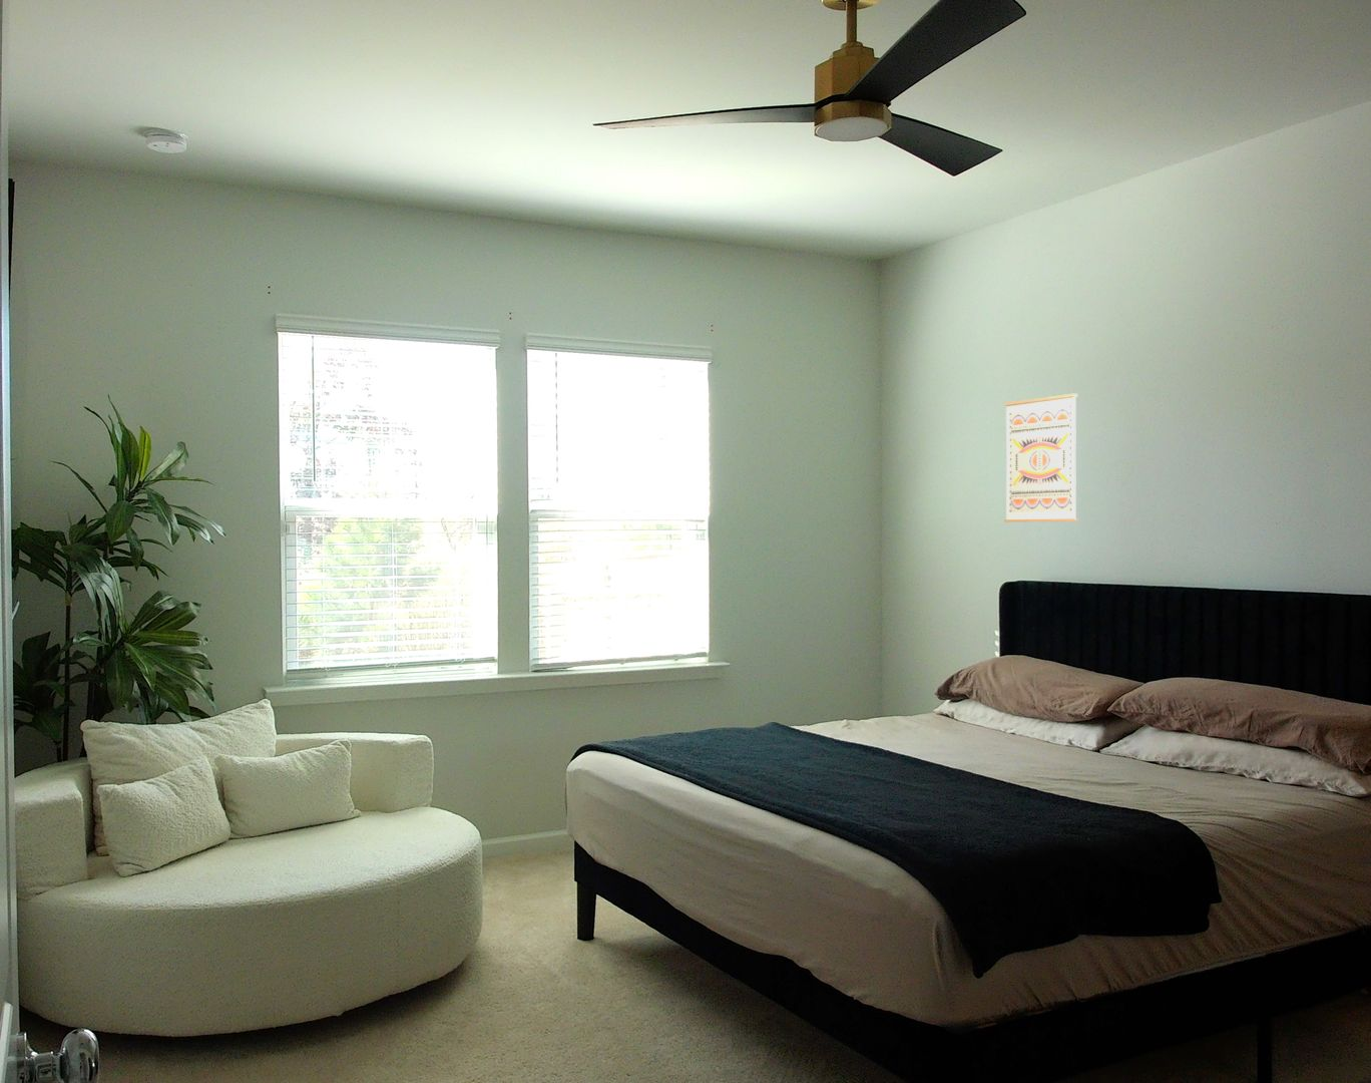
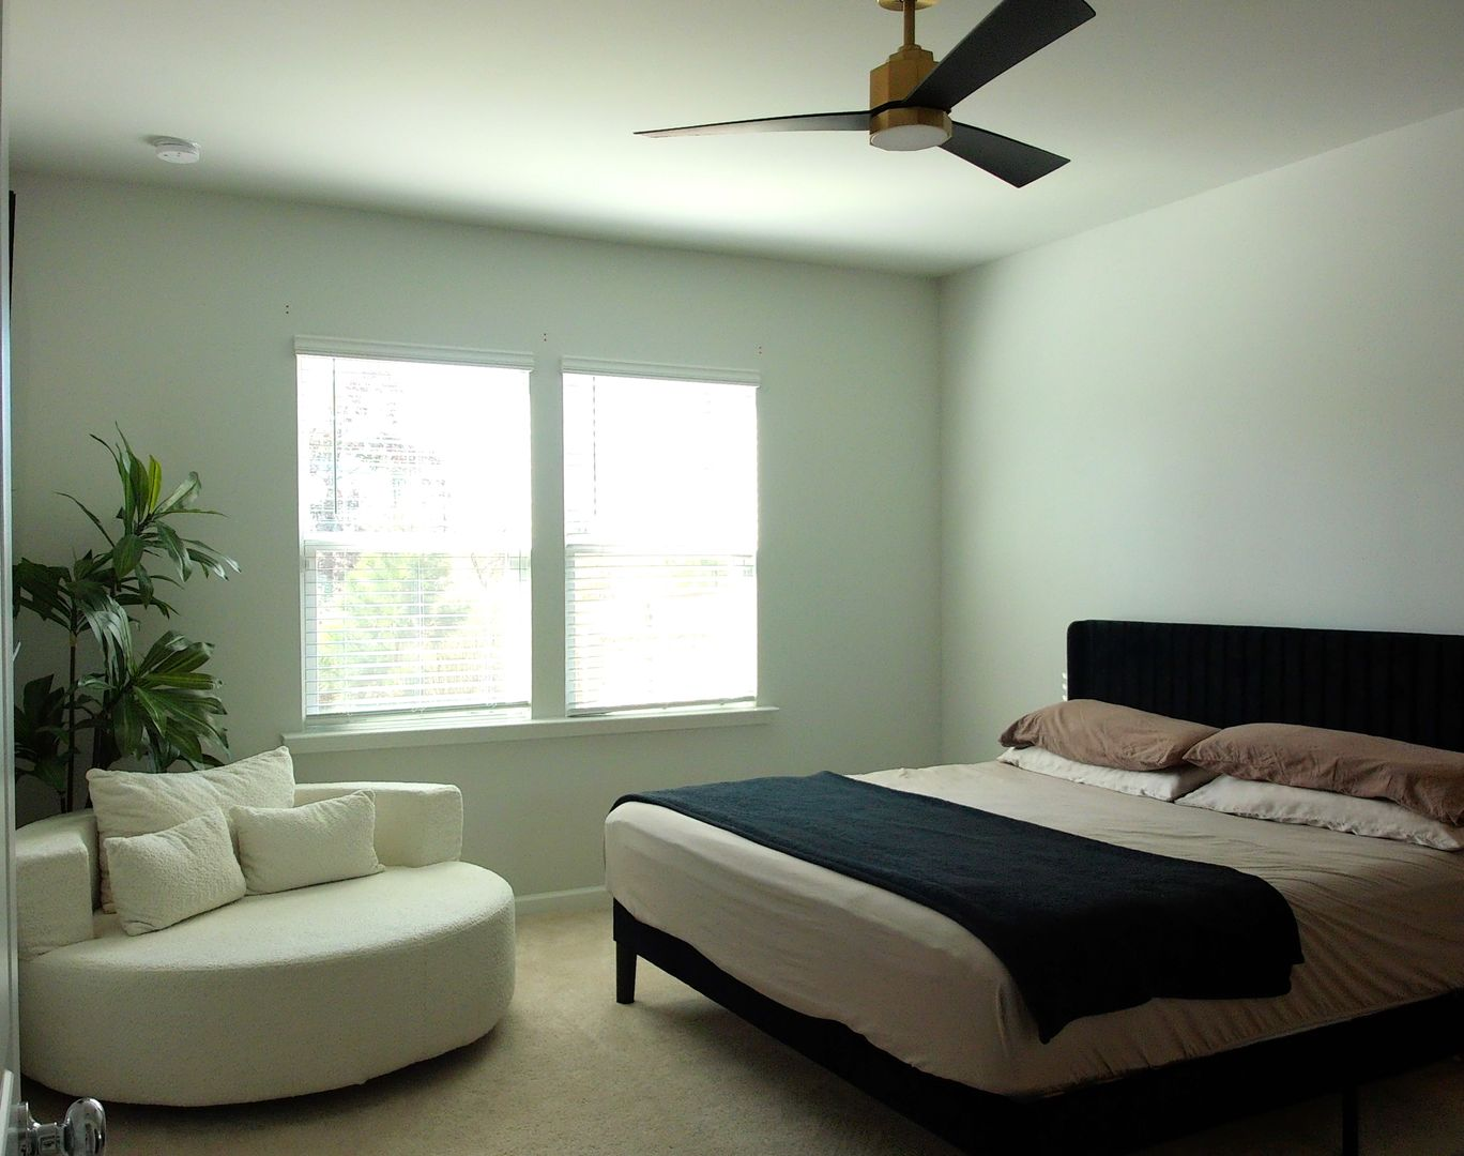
- wall art (1039, 460)
